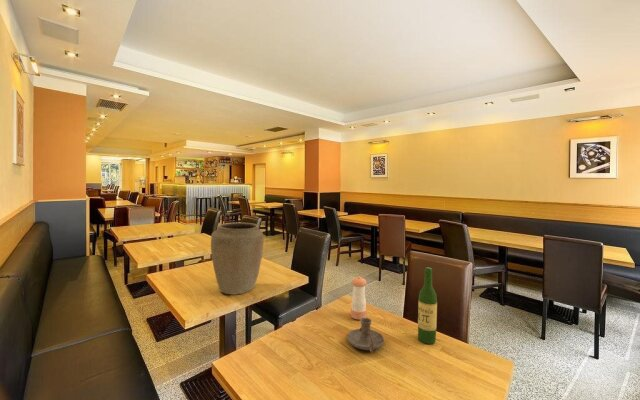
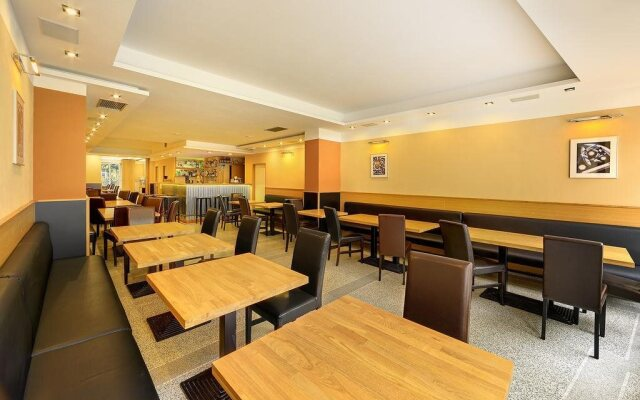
- pepper shaker (358, 296)
- candle holder (366, 334)
- vase (237, 257)
- wine bottle (427, 304)
